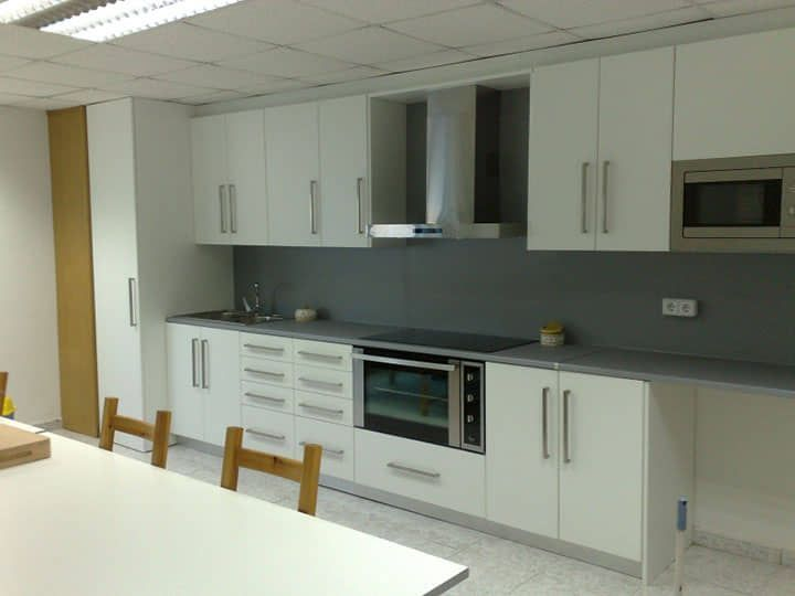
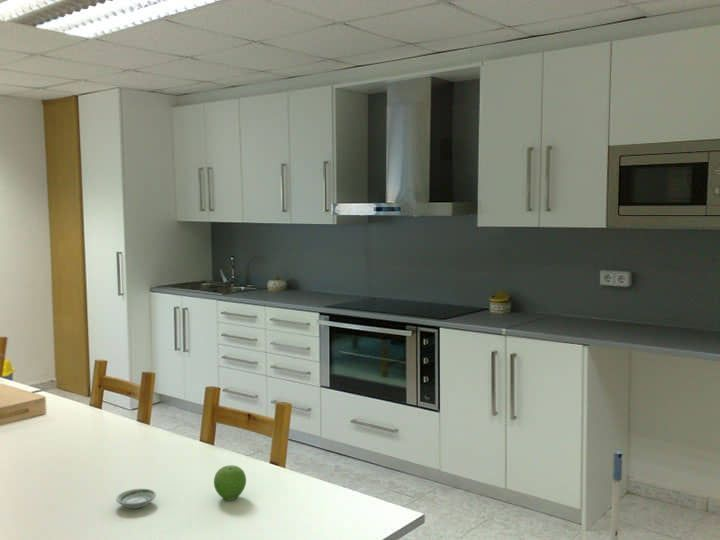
+ saucer (136, 500)
+ fruit (230, 482)
